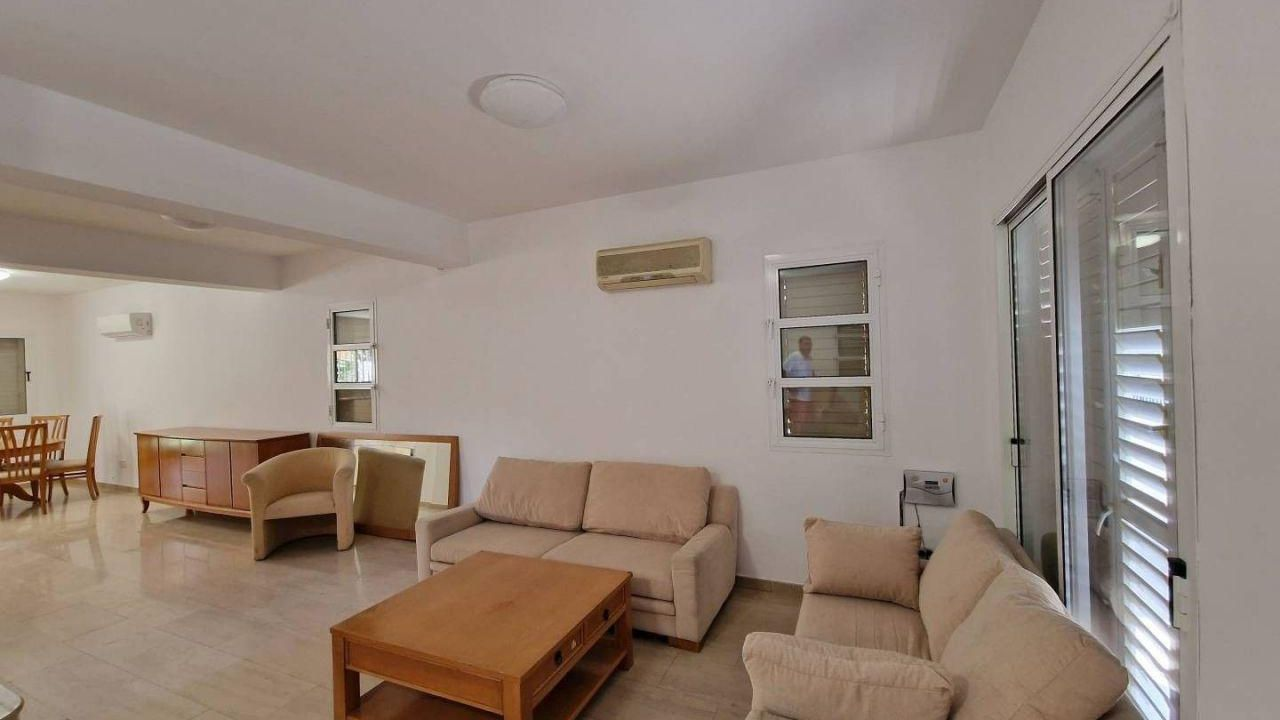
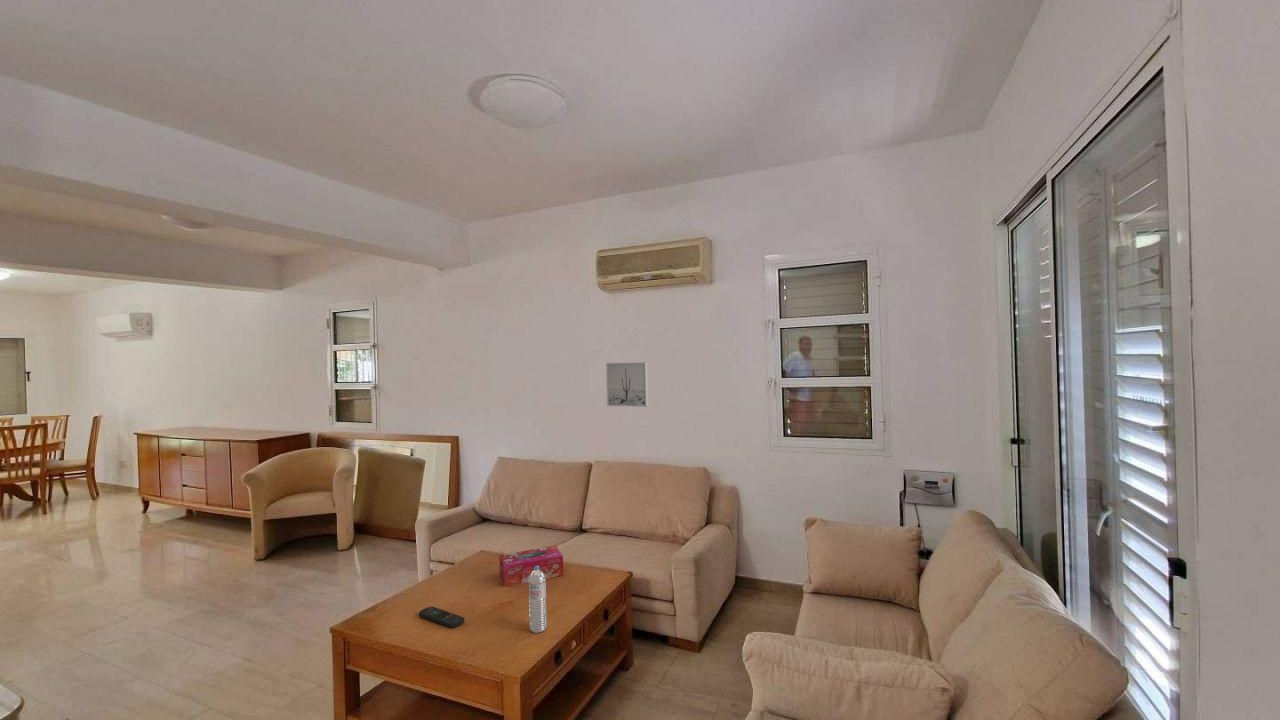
+ wall art (627, 384)
+ remote control (441, 616)
+ water bottle (537, 597)
+ tissue box (531, 565)
